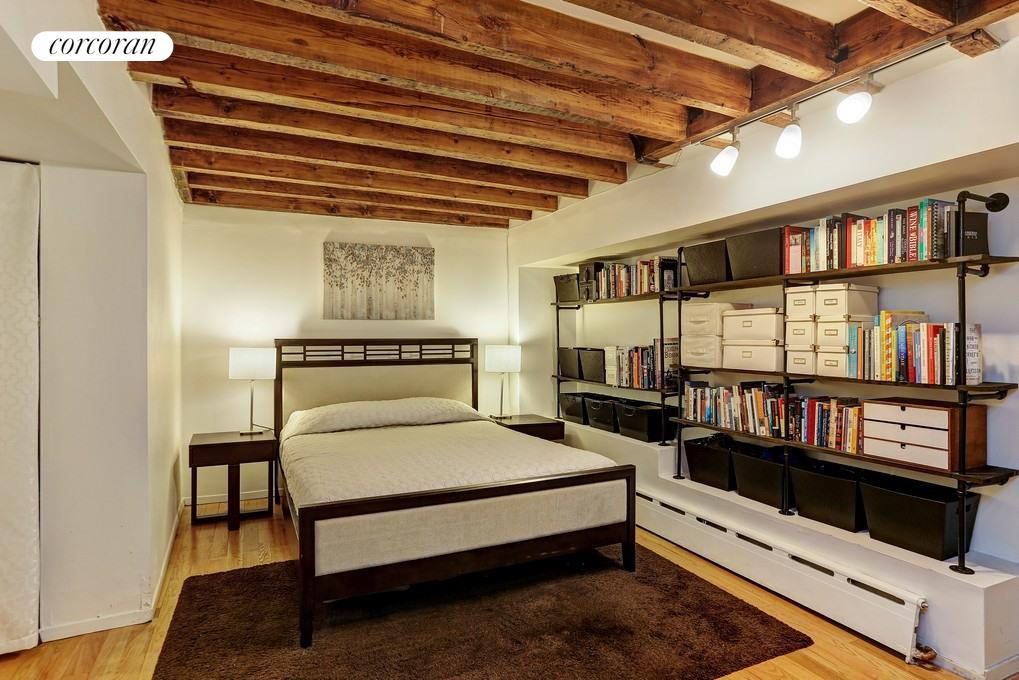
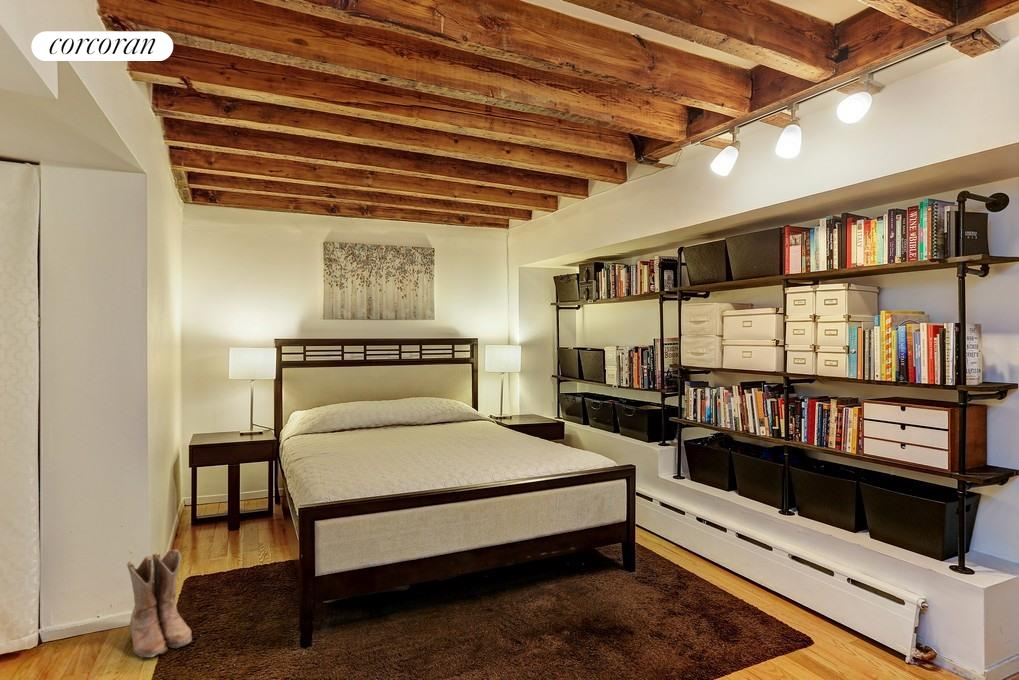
+ boots (160, 598)
